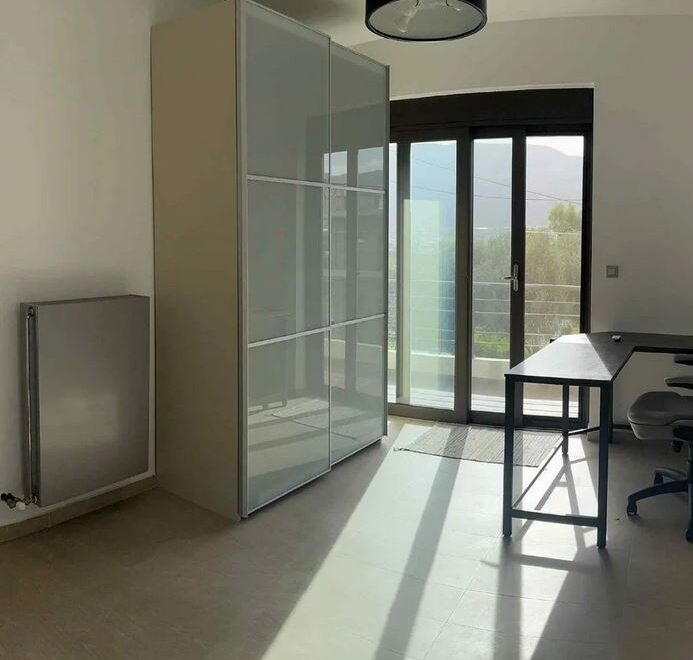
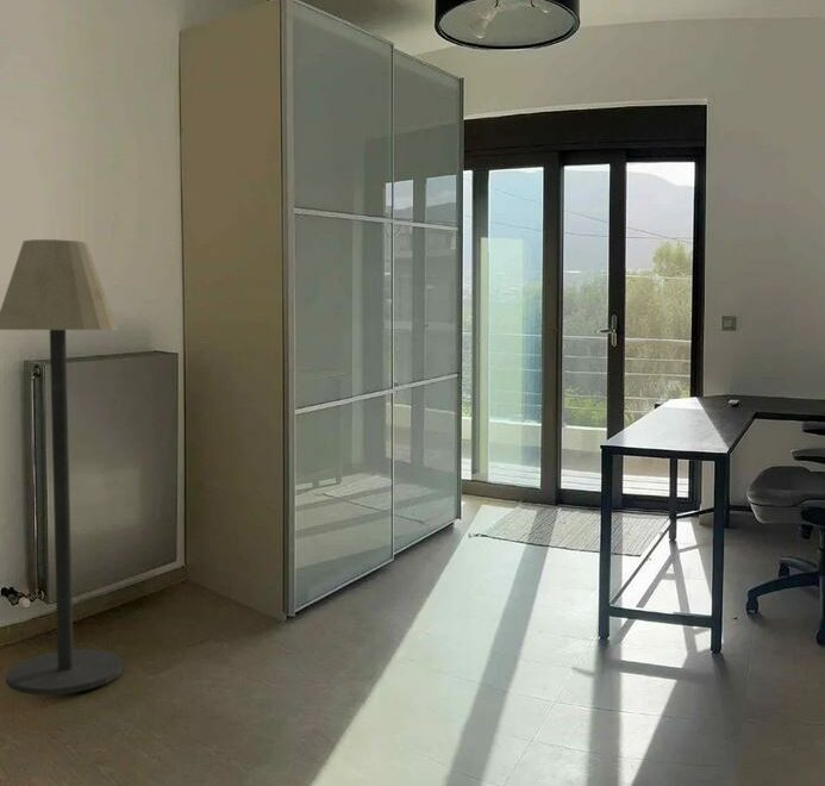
+ floor lamp (61, 461)
